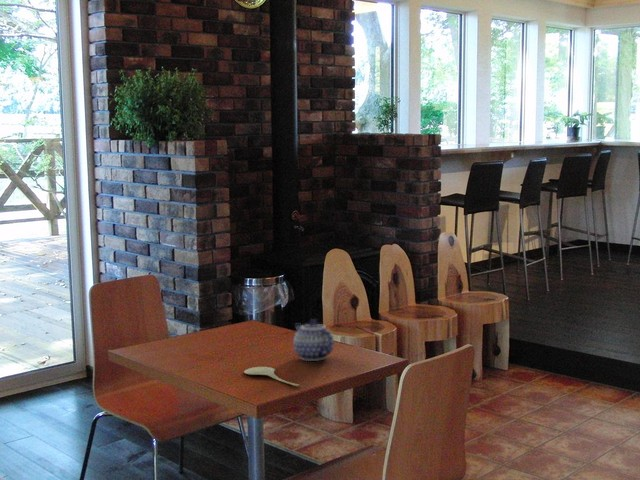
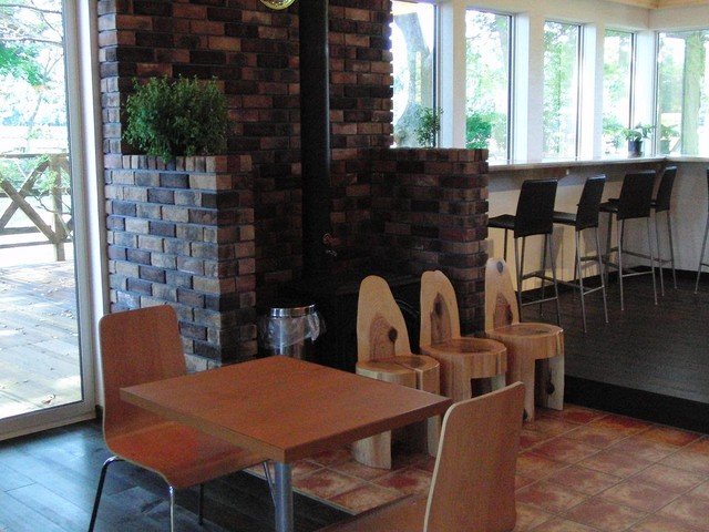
- spoon (273, 375)
- teapot (313, 338)
